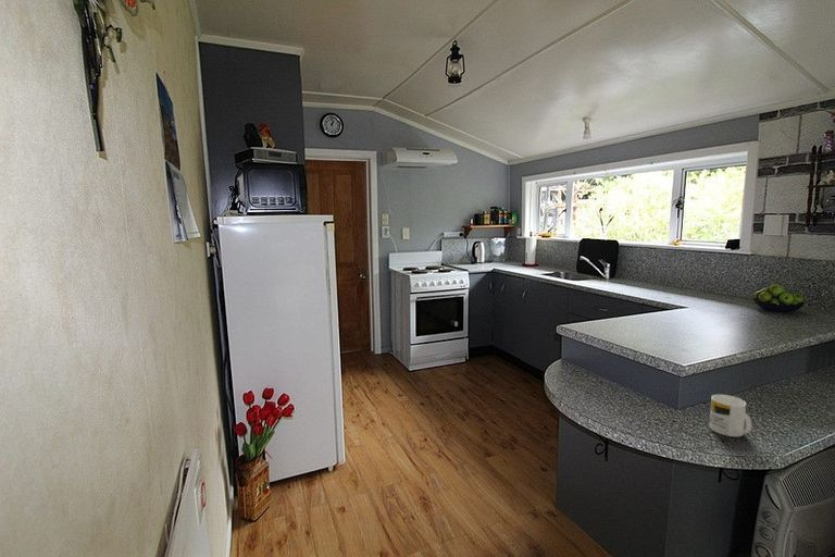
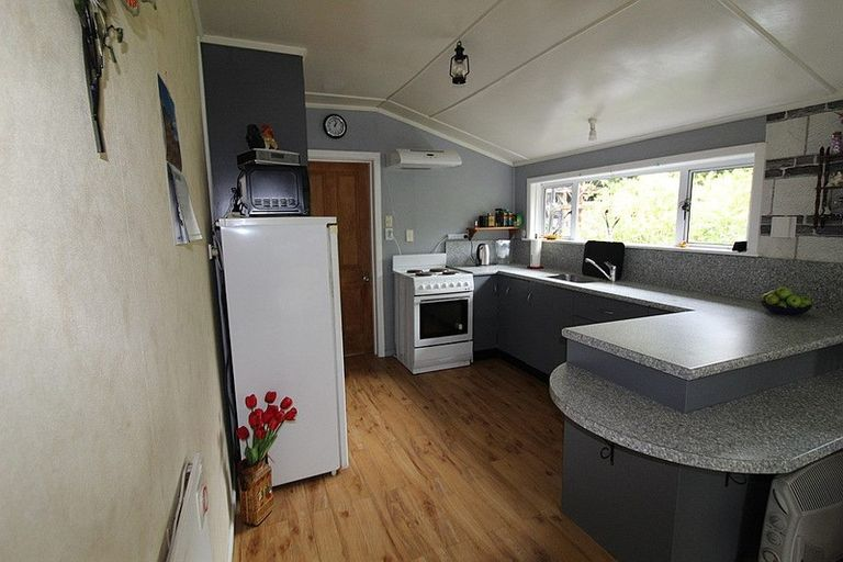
- mug (731, 418)
